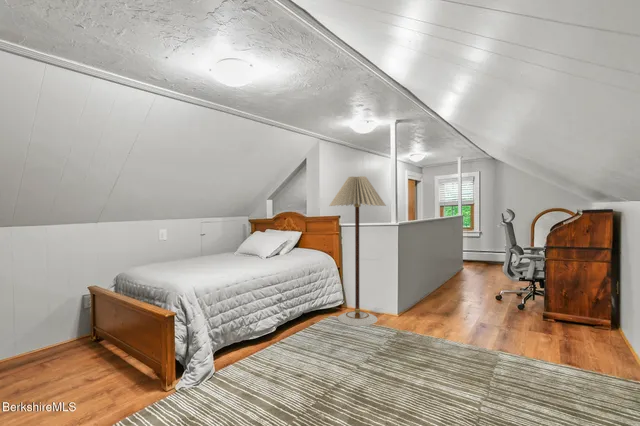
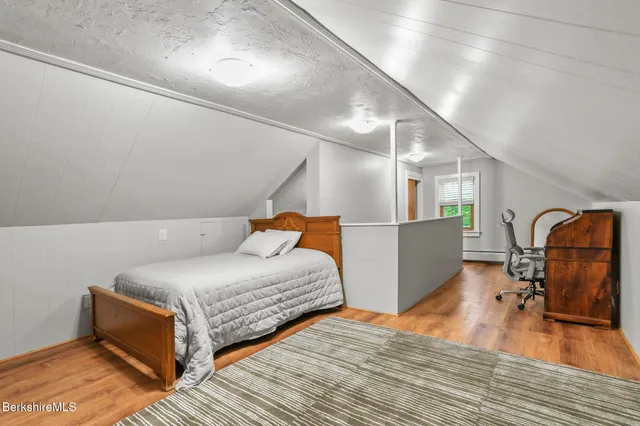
- floor lamp (357, 247)
